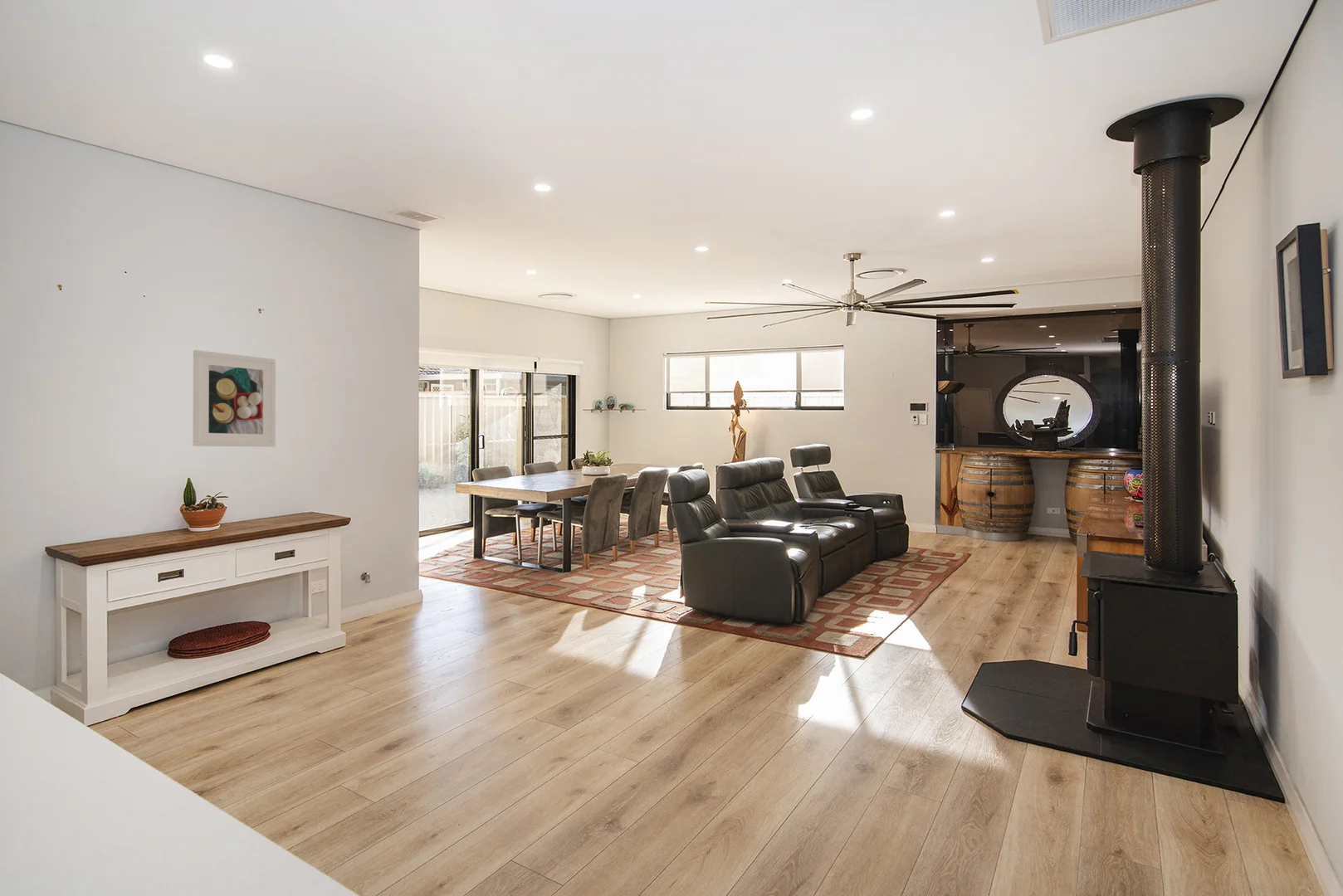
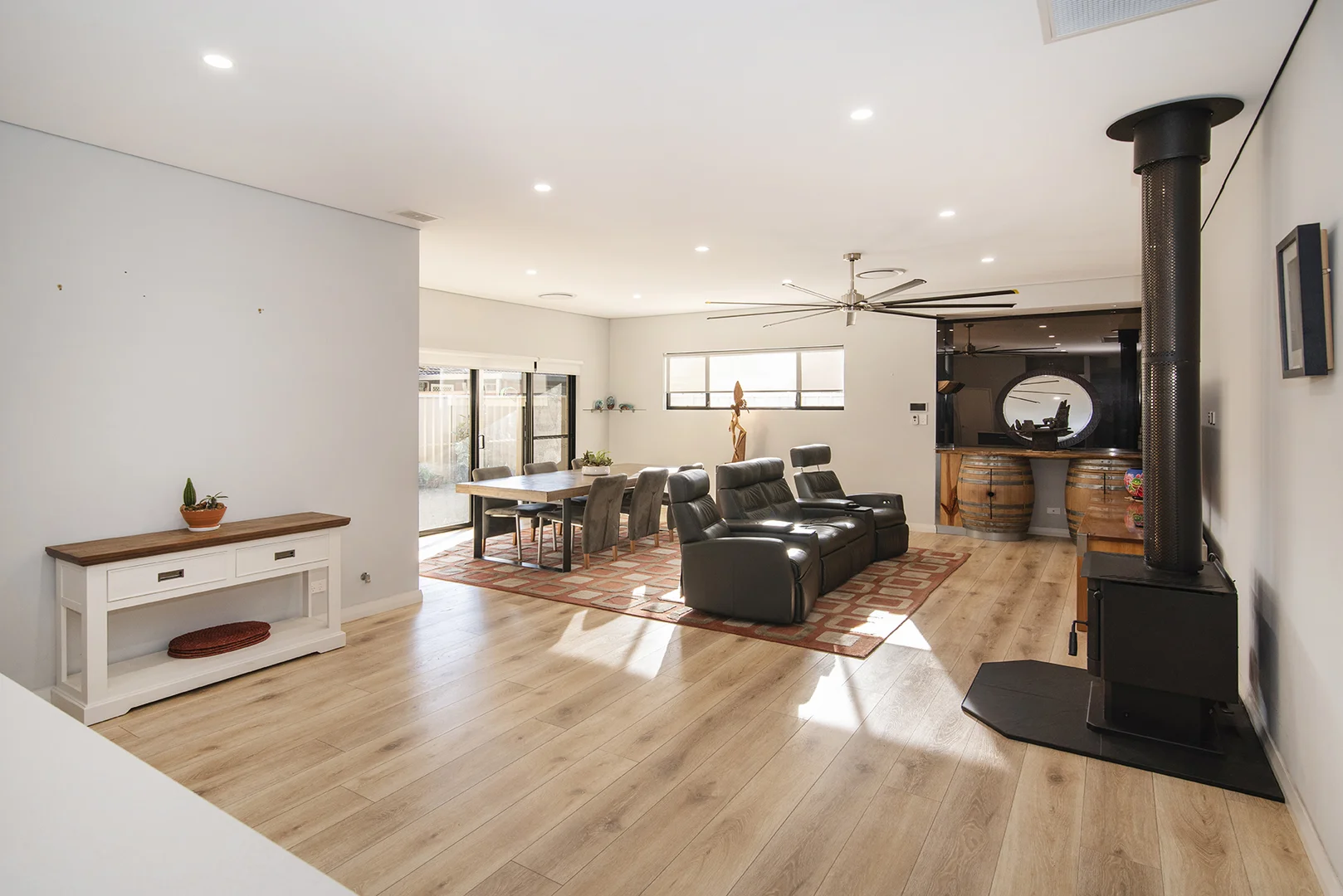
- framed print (236, 400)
